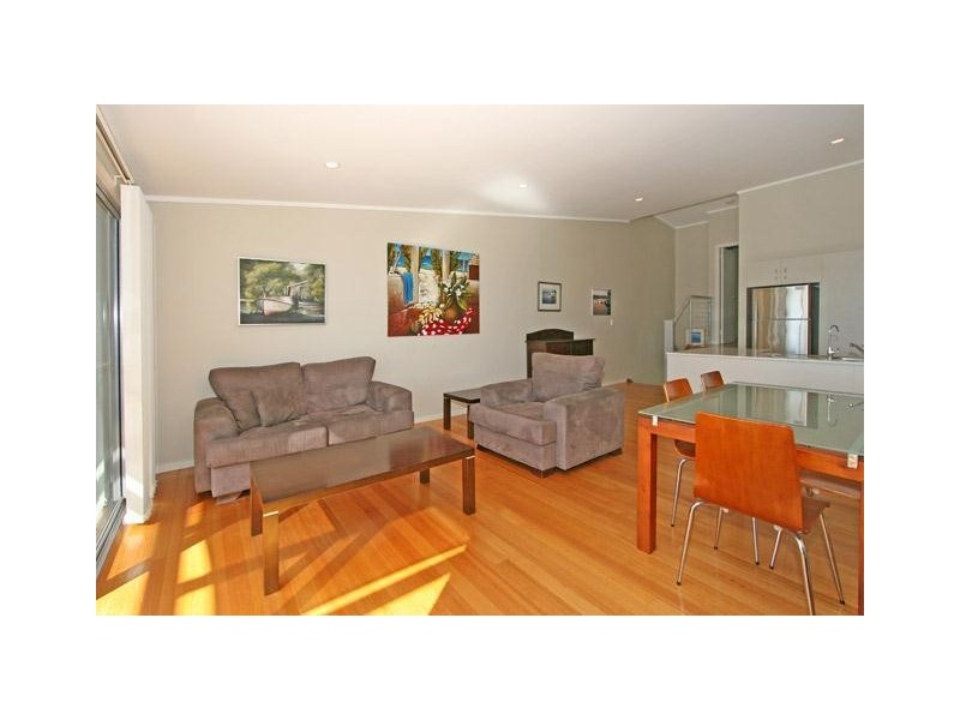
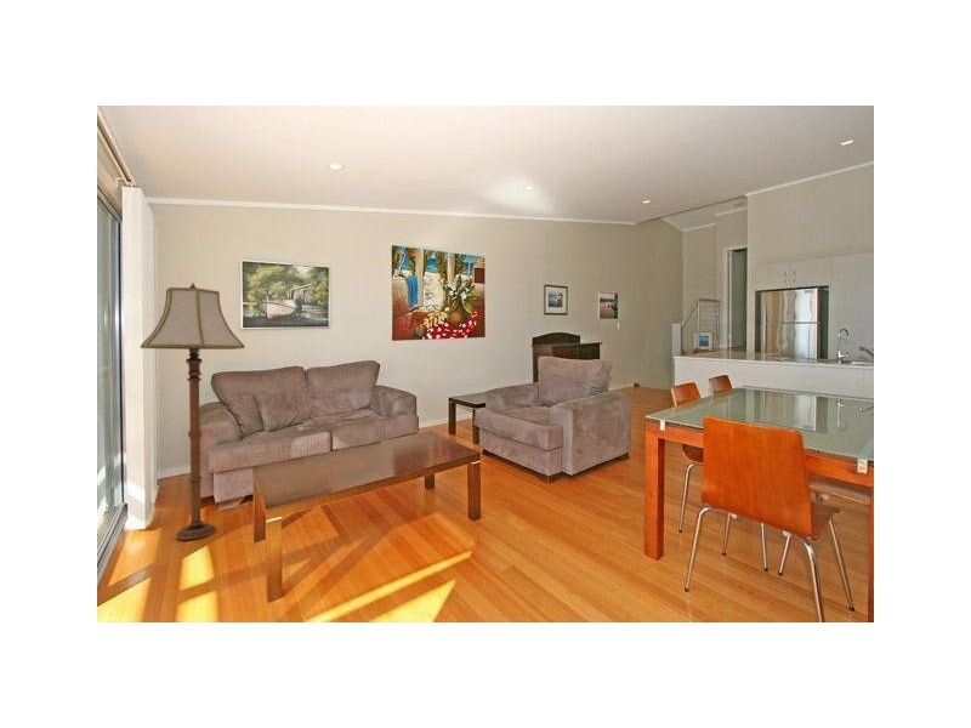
+ floor lamp (194, 408)
